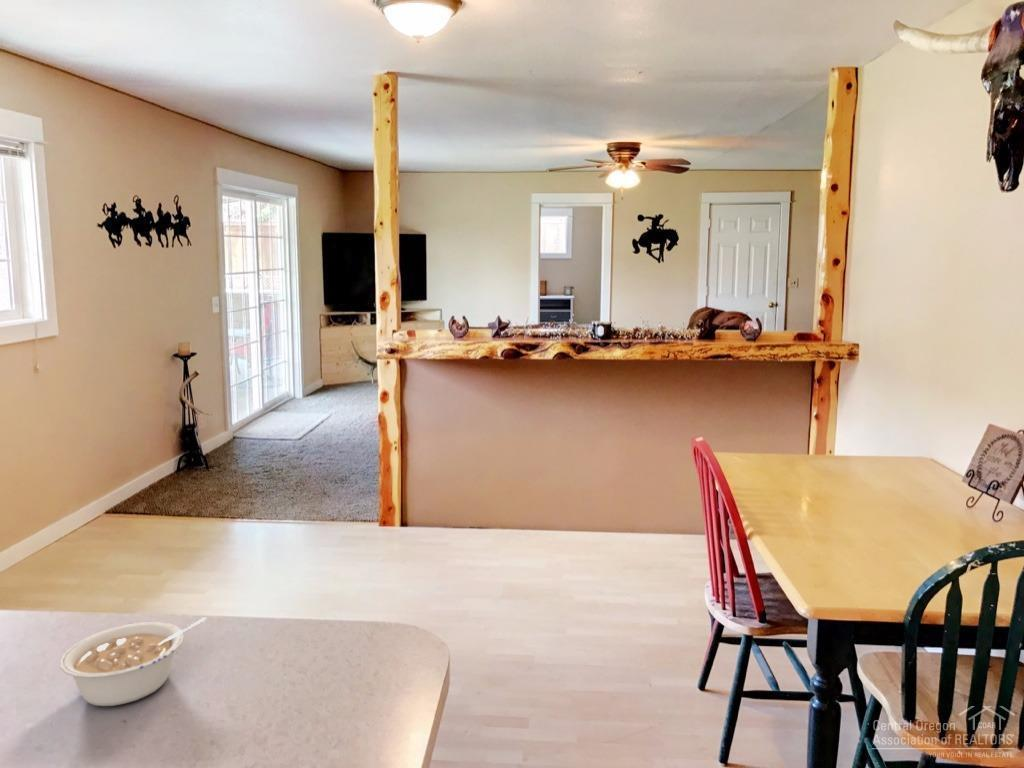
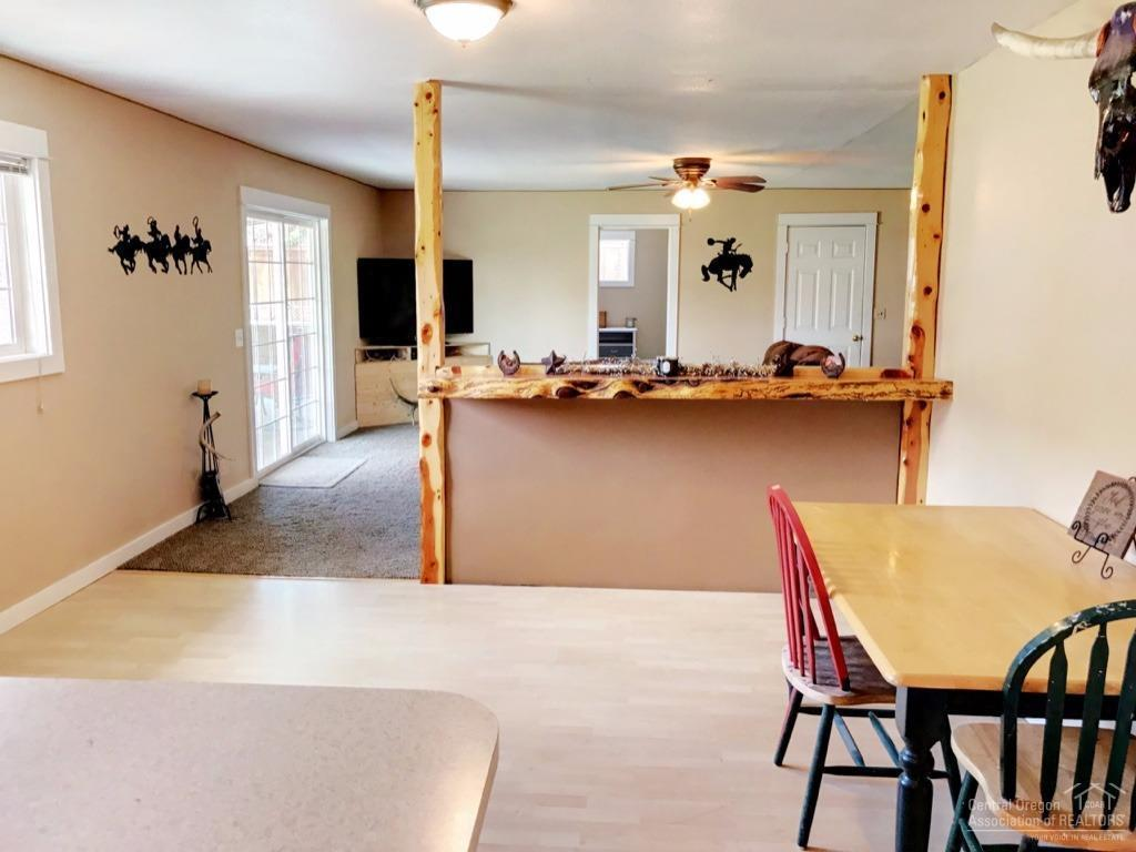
- legume (128, 660)
